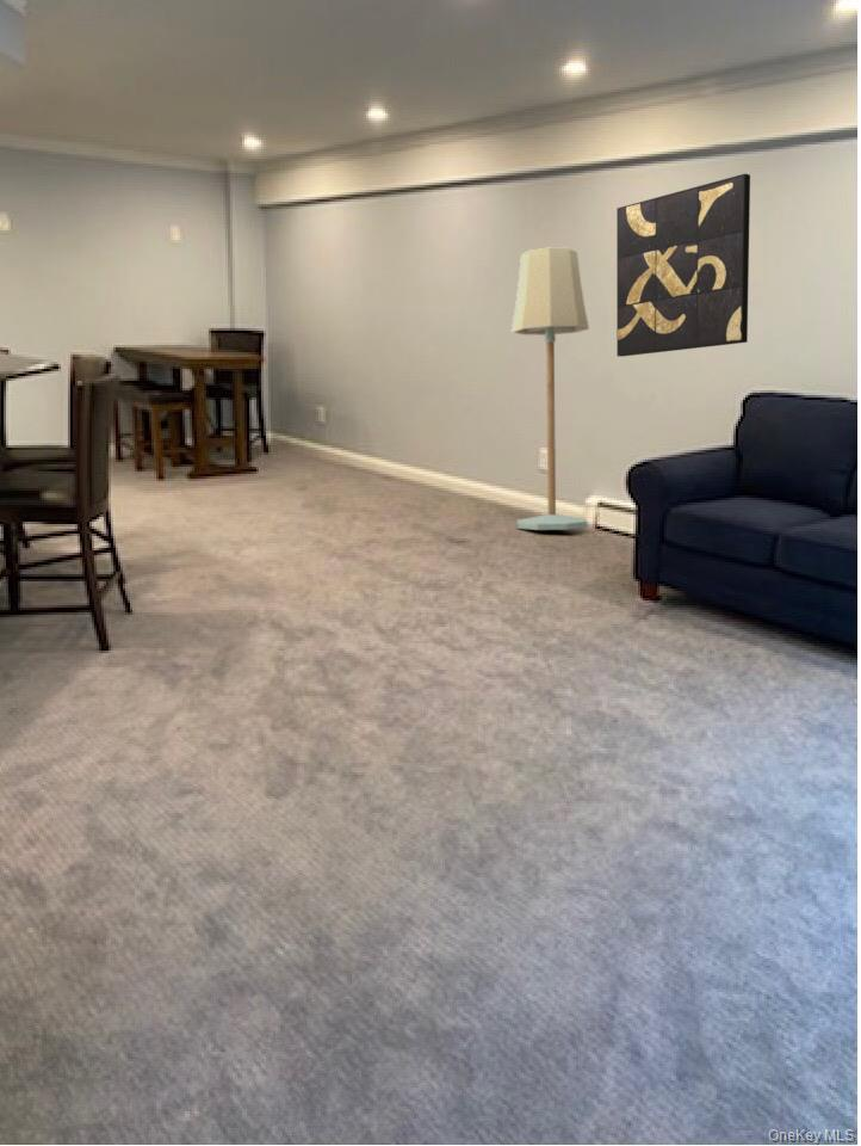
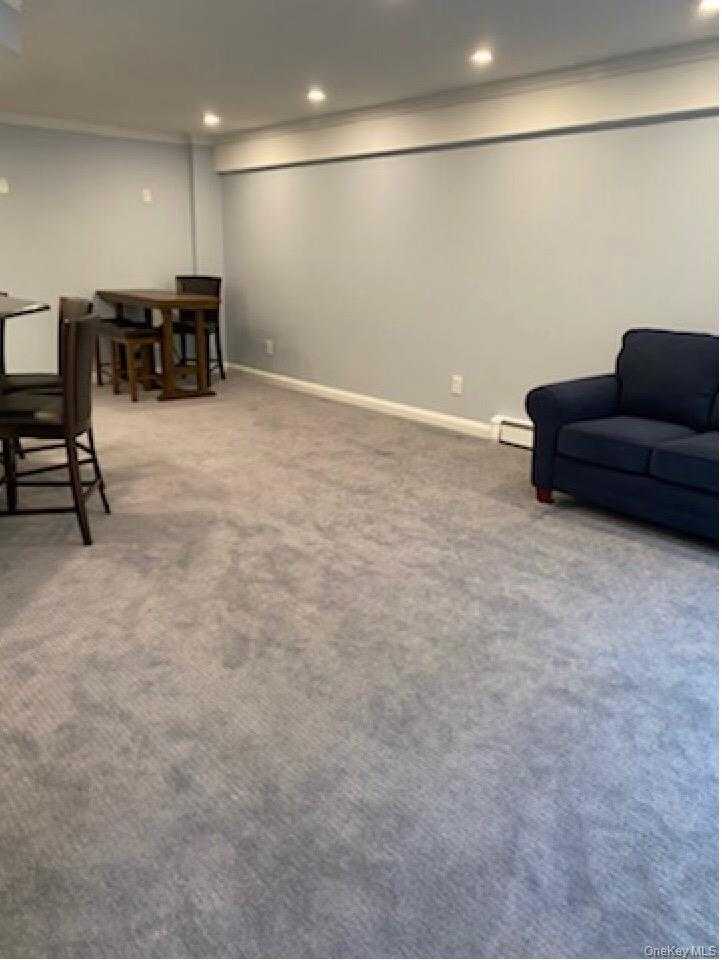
- wall art (679, 271)
- floor lamp (550, 392)
